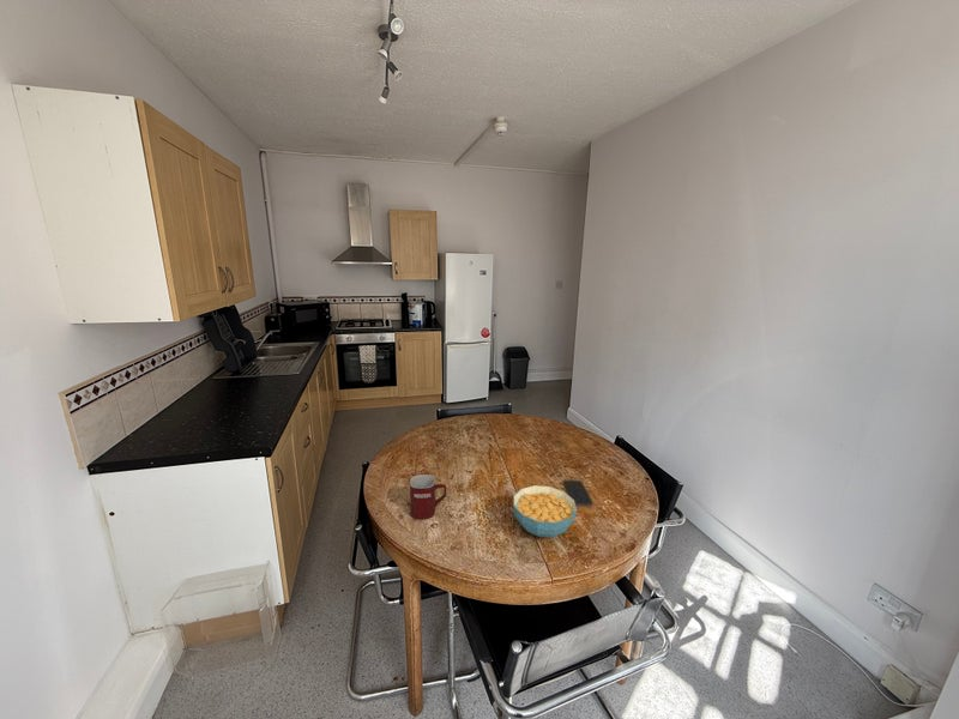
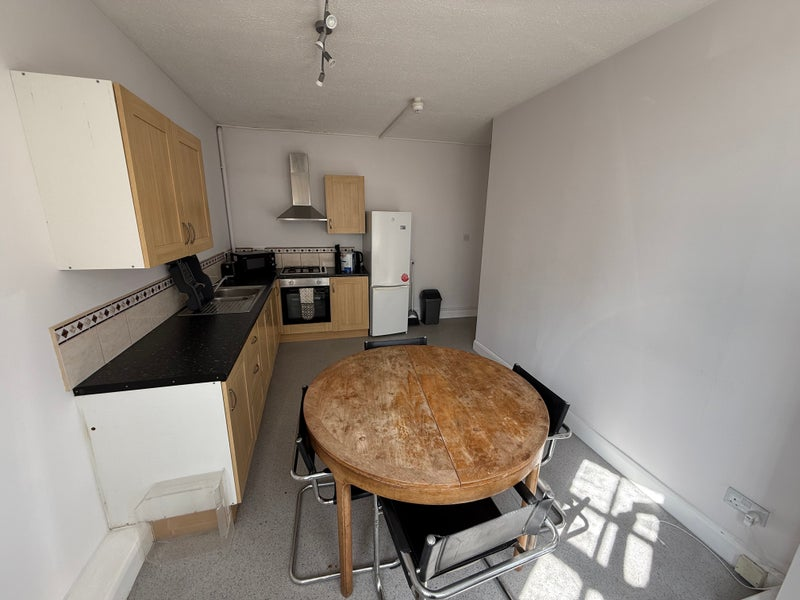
- cereal bowl (543, 515)
- smartphone (577, 491)
- mug (428, 496)
